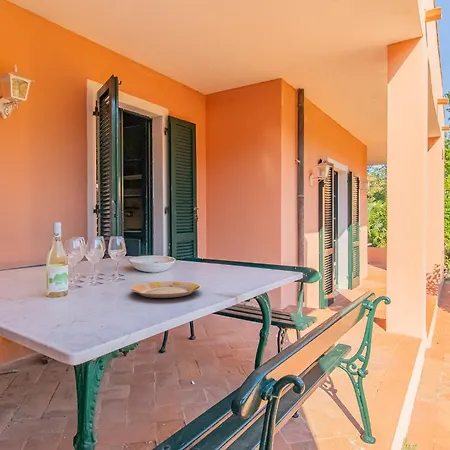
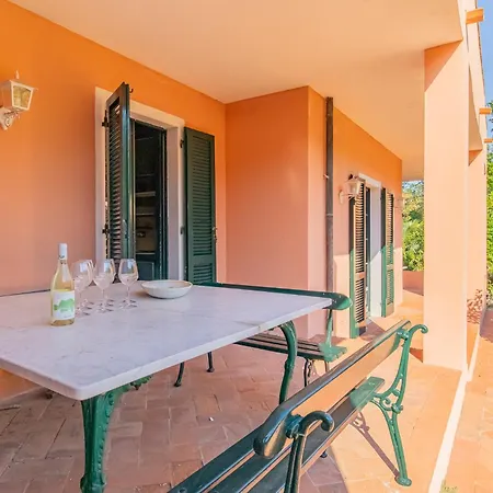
- plate (166, 289)
